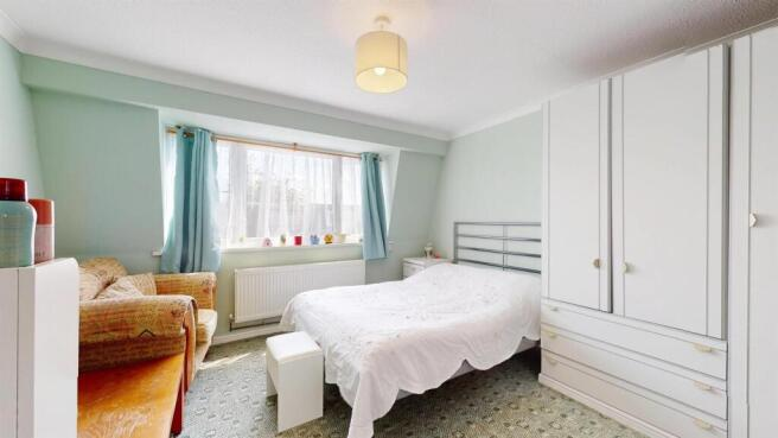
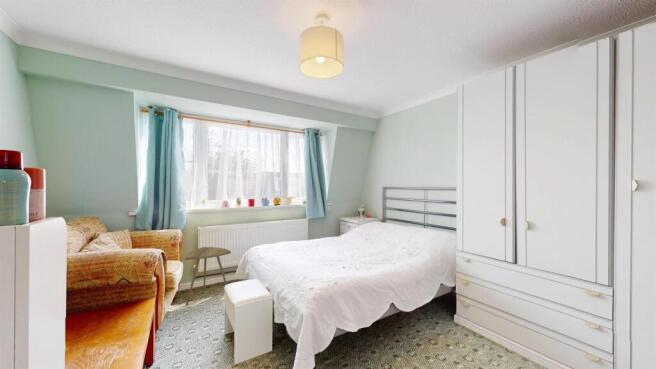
+ side table (205, 273)
